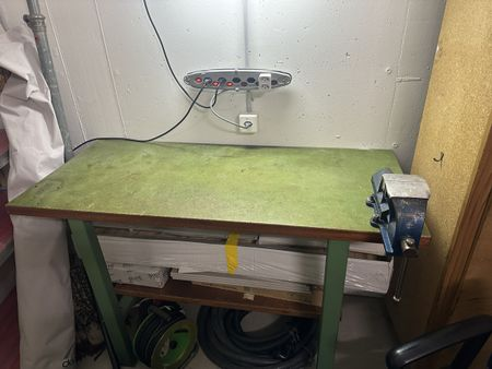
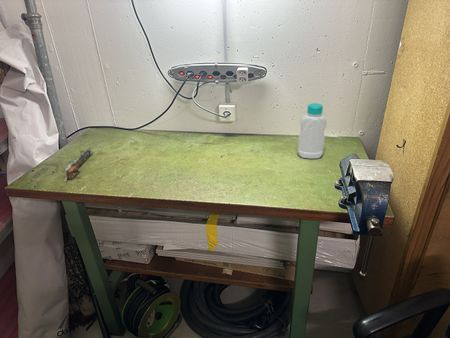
+ bottle (312, 131)
+ architectural model (83, 160)
